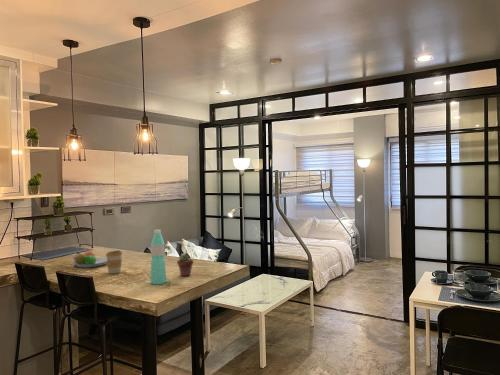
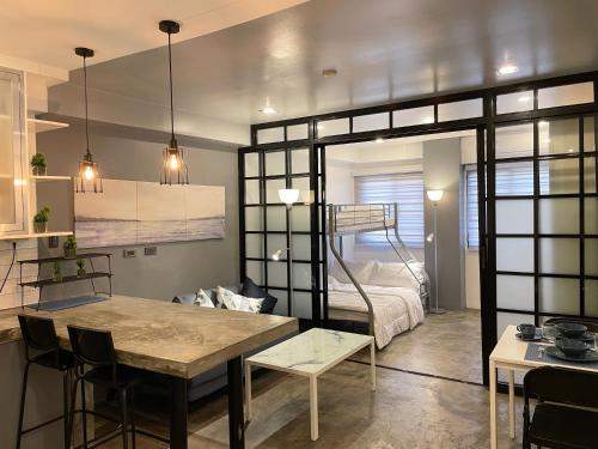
- water bottle (157, 256)
- fruit bowl (90, 257)
- coffee cup (114, 261)
- potted succulent (185, 264)
